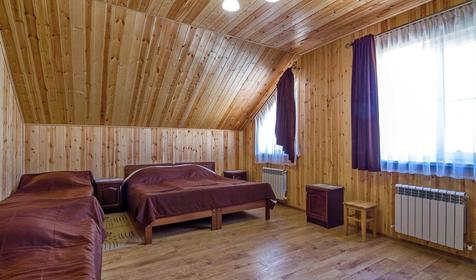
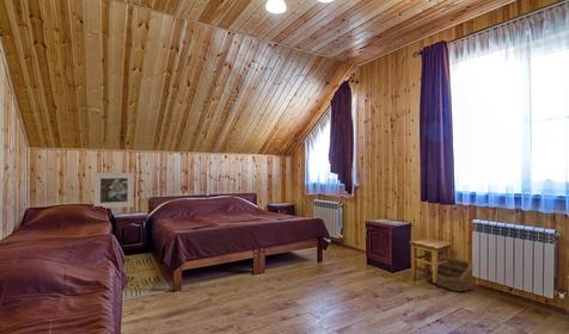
+ basket (449, 272)
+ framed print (114, 190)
